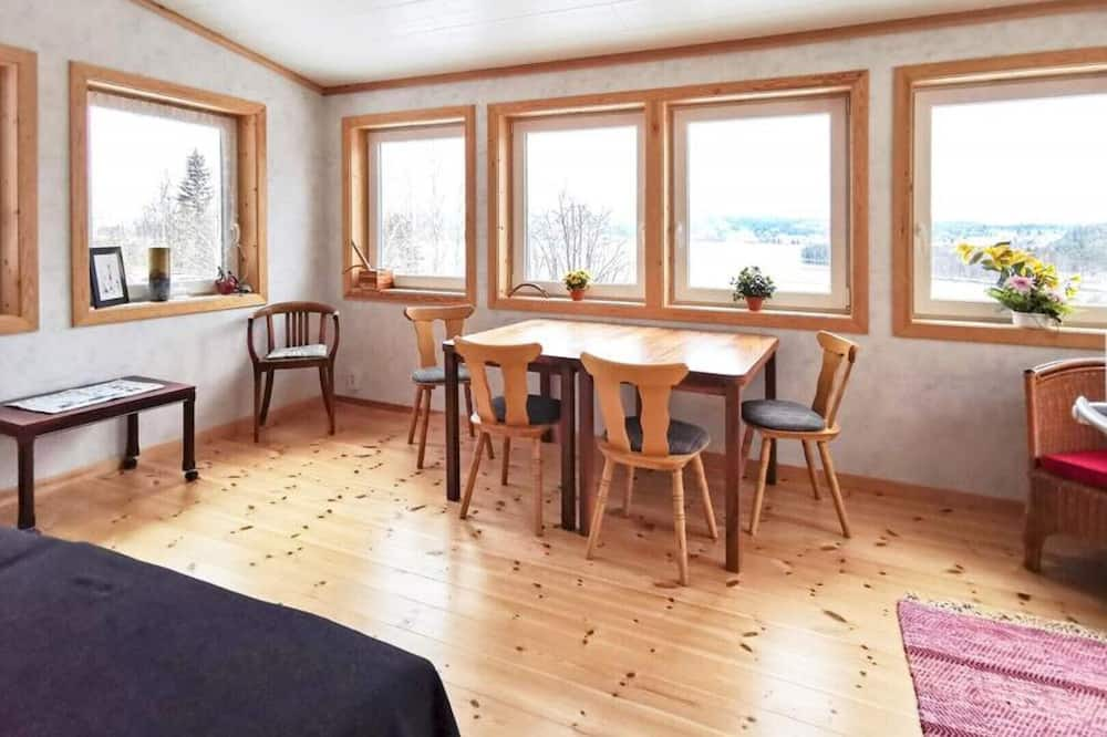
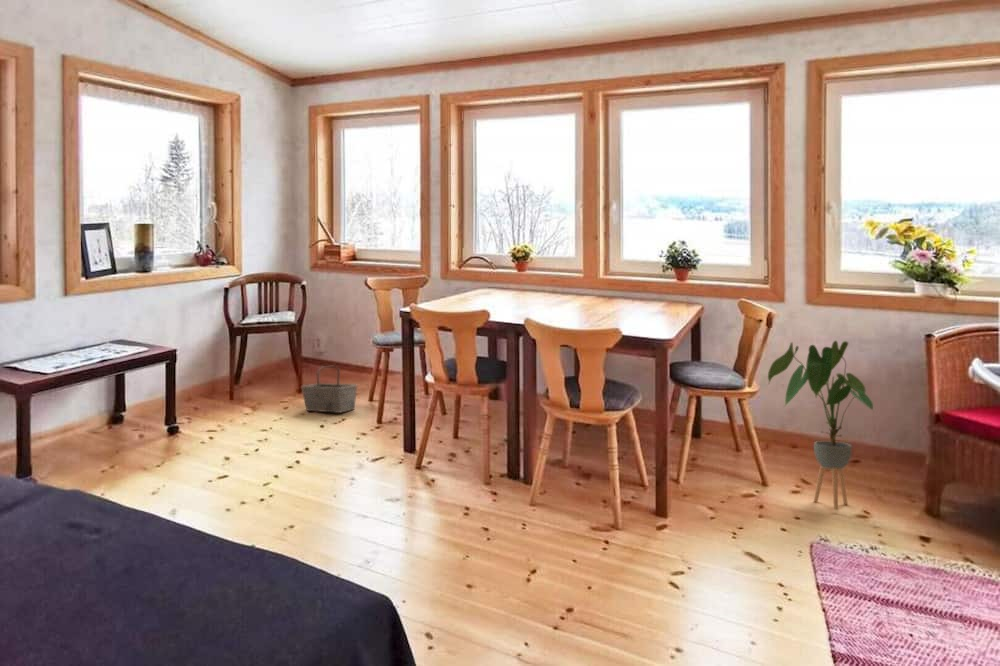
+ basket (329, 388)
+ house plant (825, 422)
